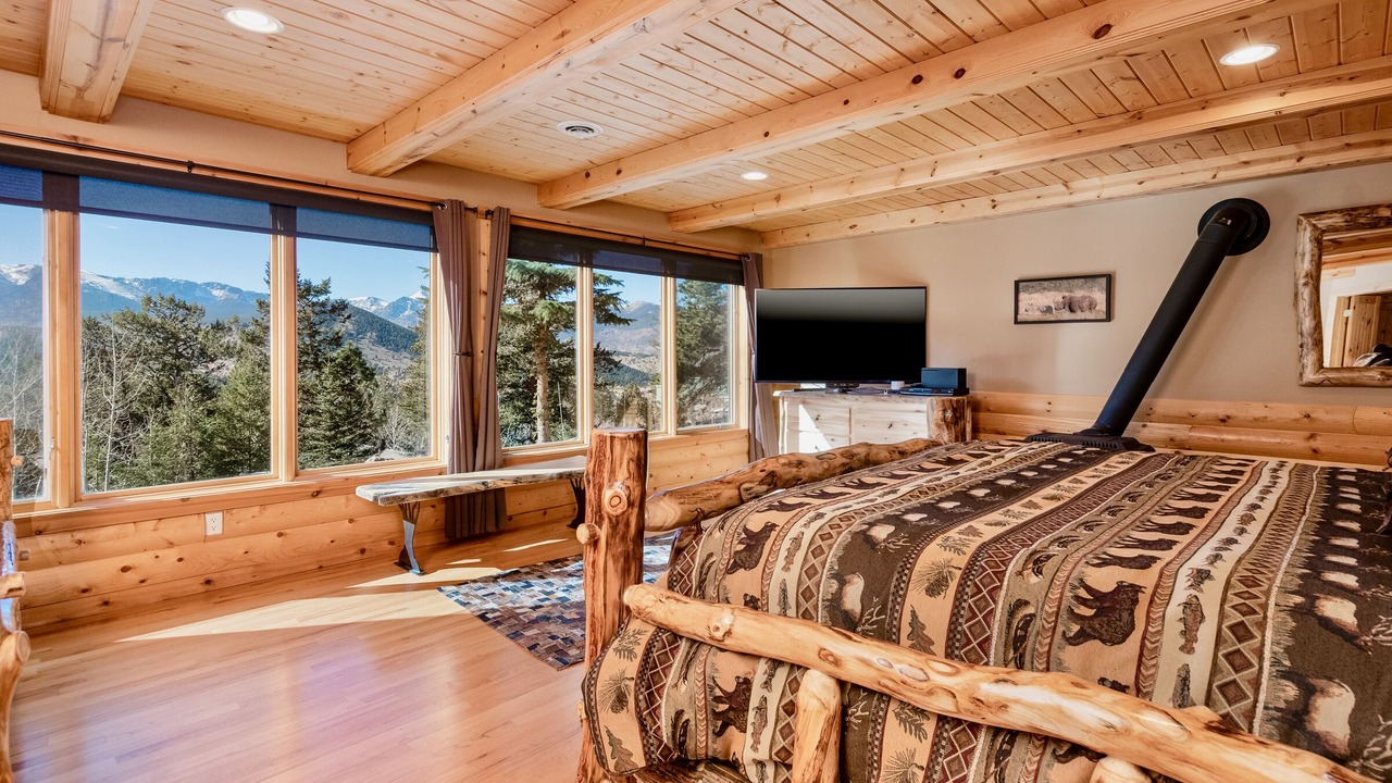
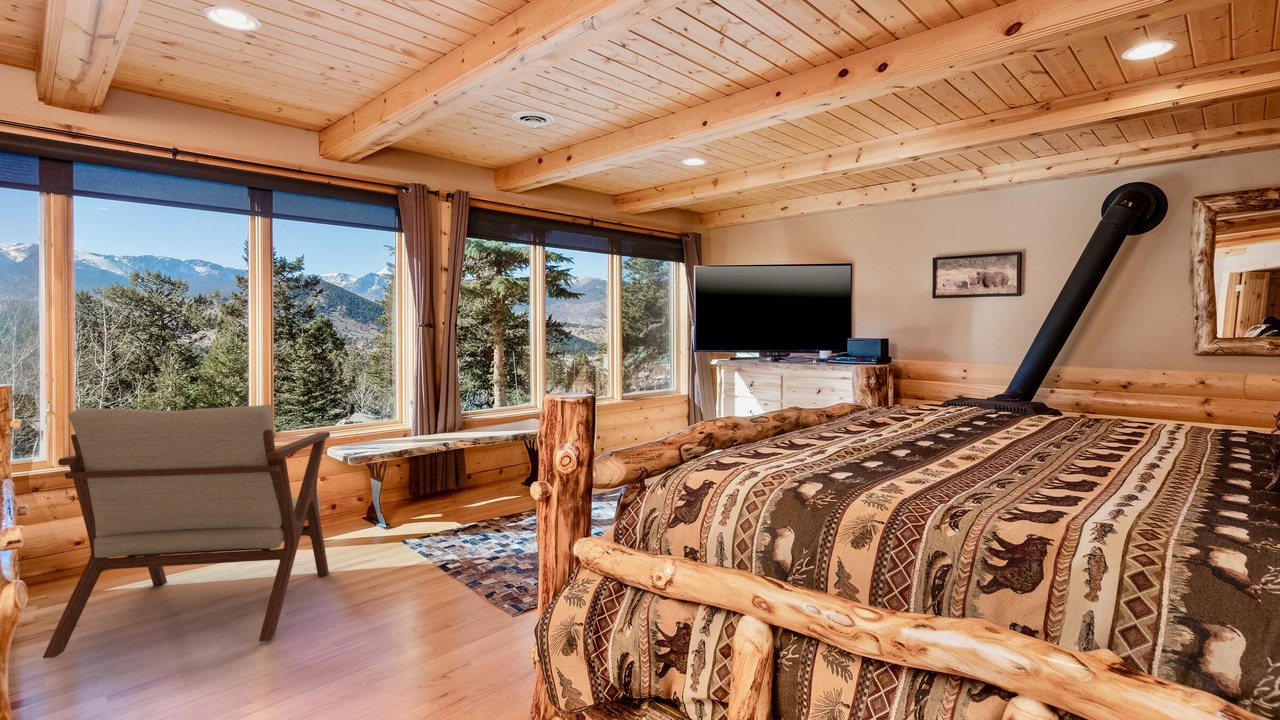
+ lounge chair (208, 505)
